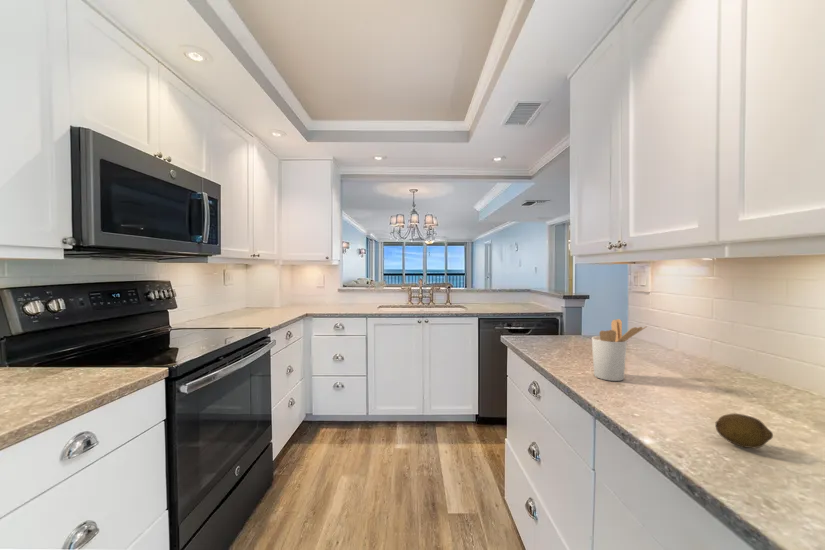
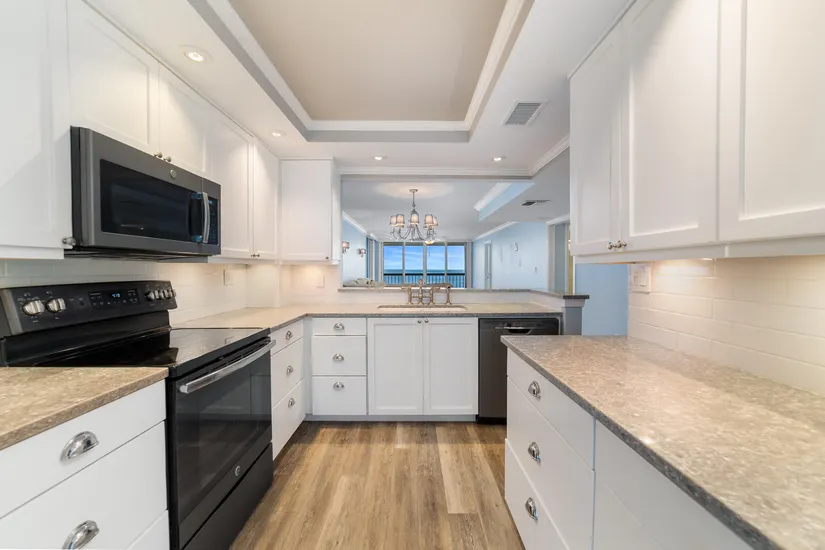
- fruit (743, 430)
- utensil holder (617, 350)
